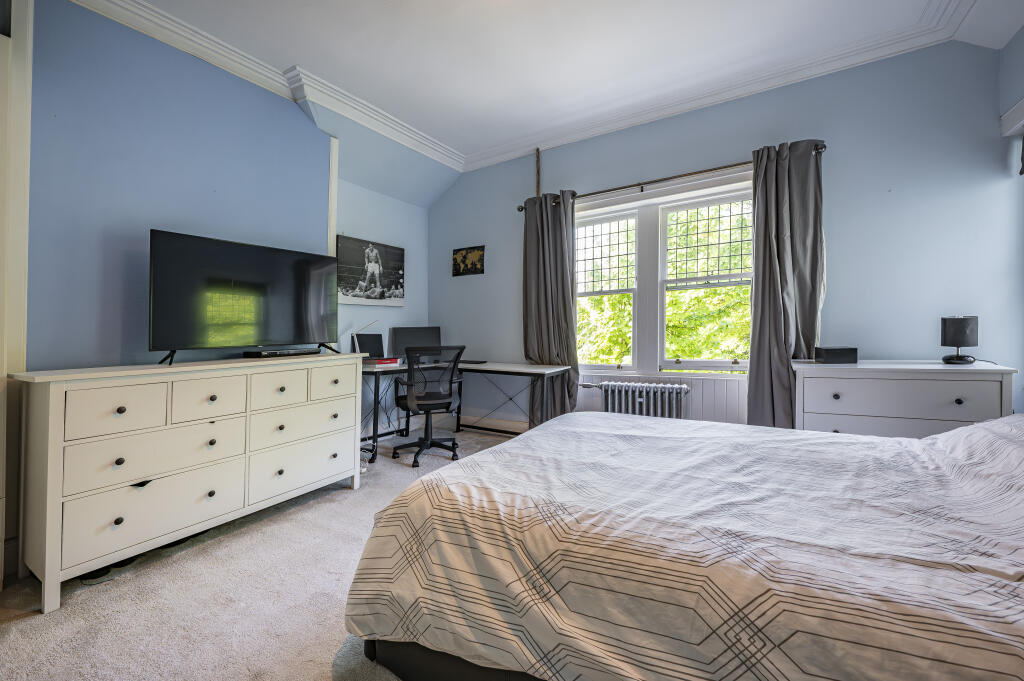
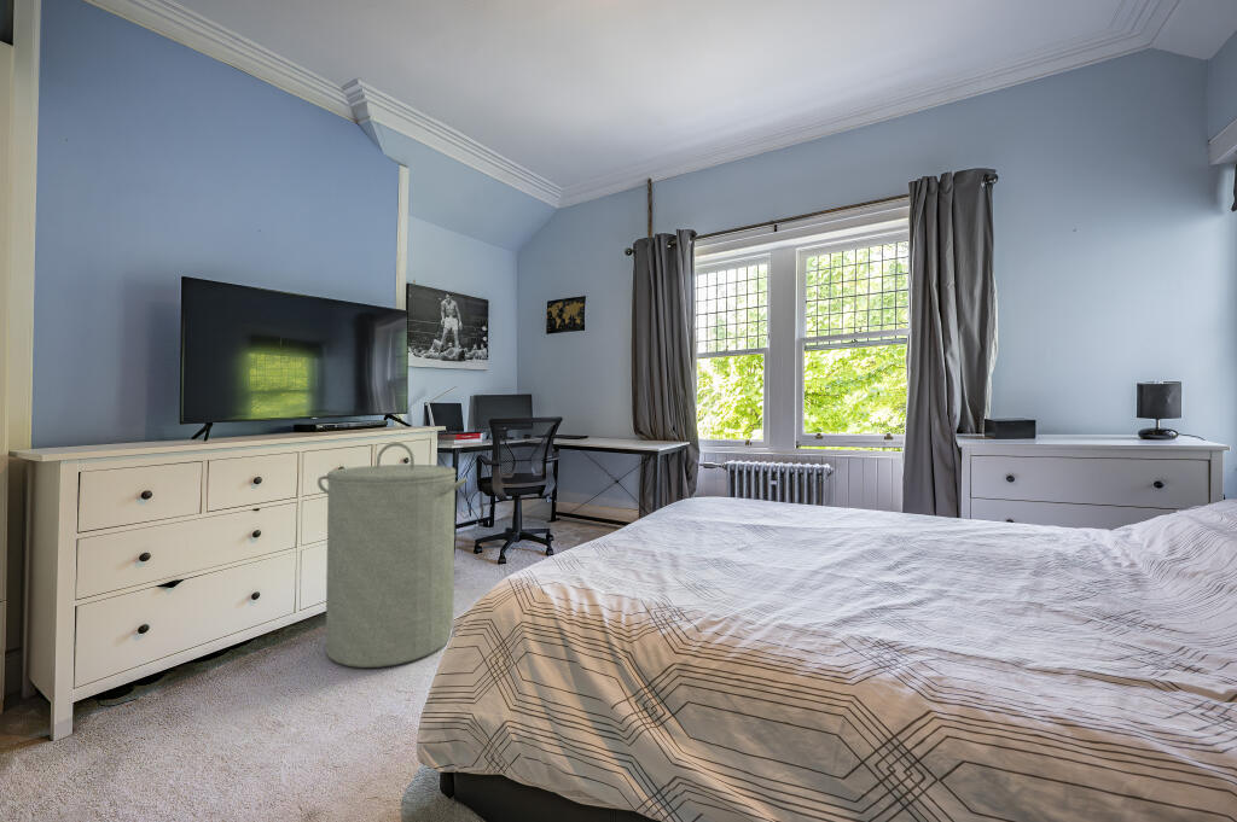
+ laundry hamper (393, 541)
